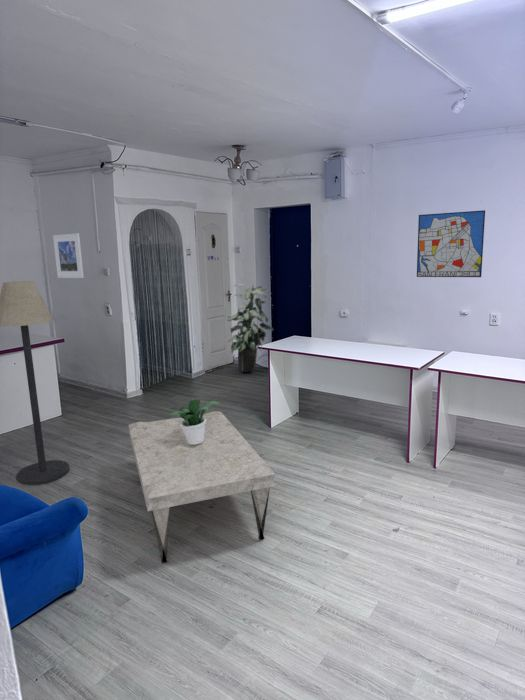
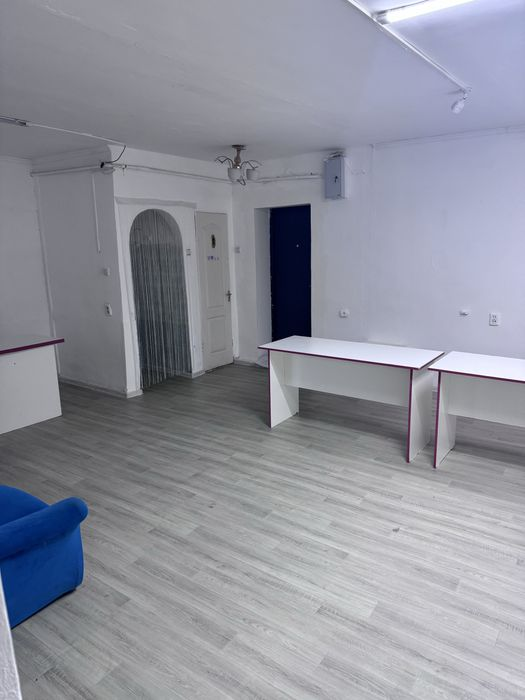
- wall art (449, 245)
- coffee table (193, 474)
- potted plant (198, 422)
- indoor plant (247, 327)
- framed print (68, 256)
- floor lamp (31, 381)
